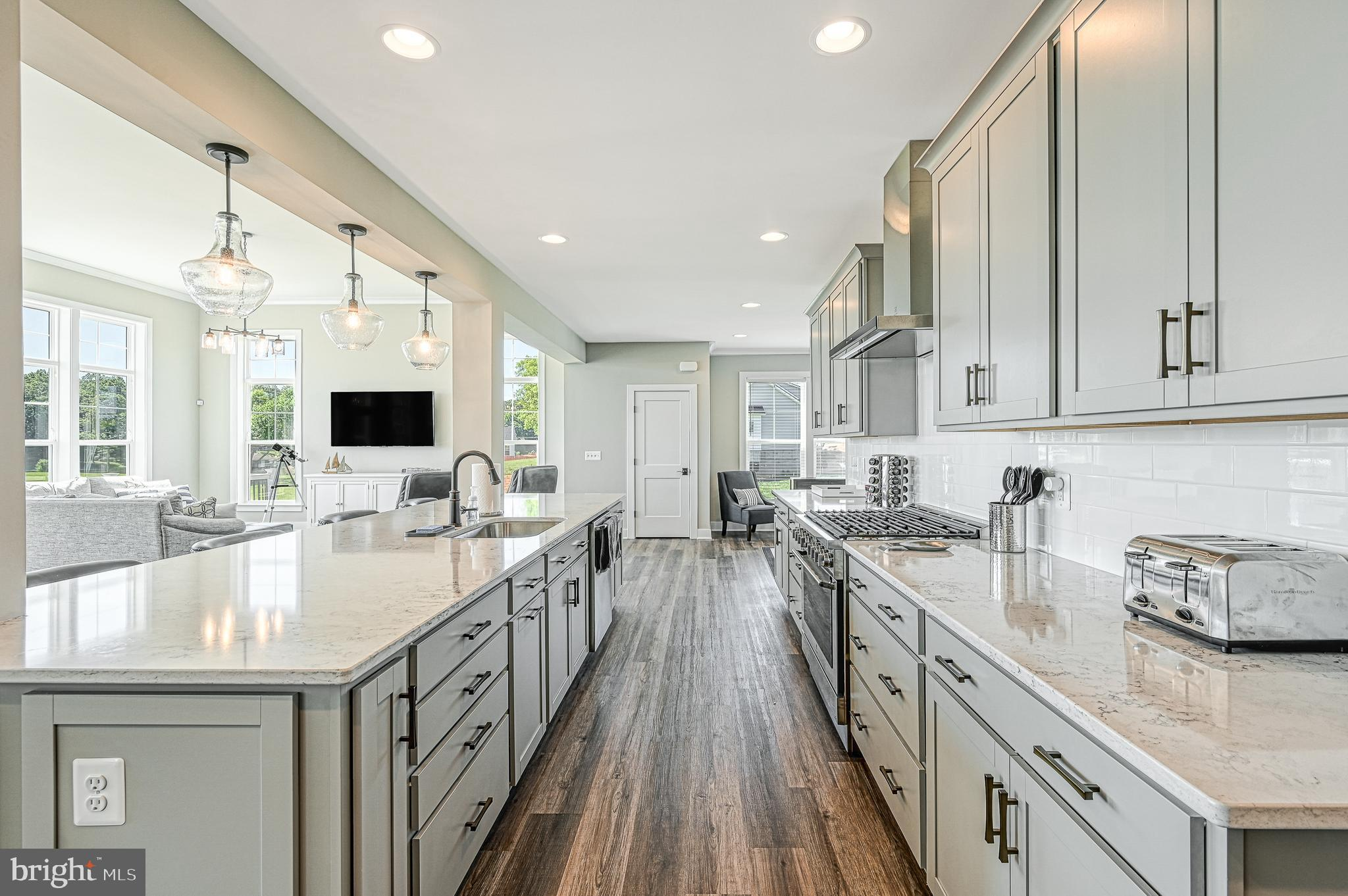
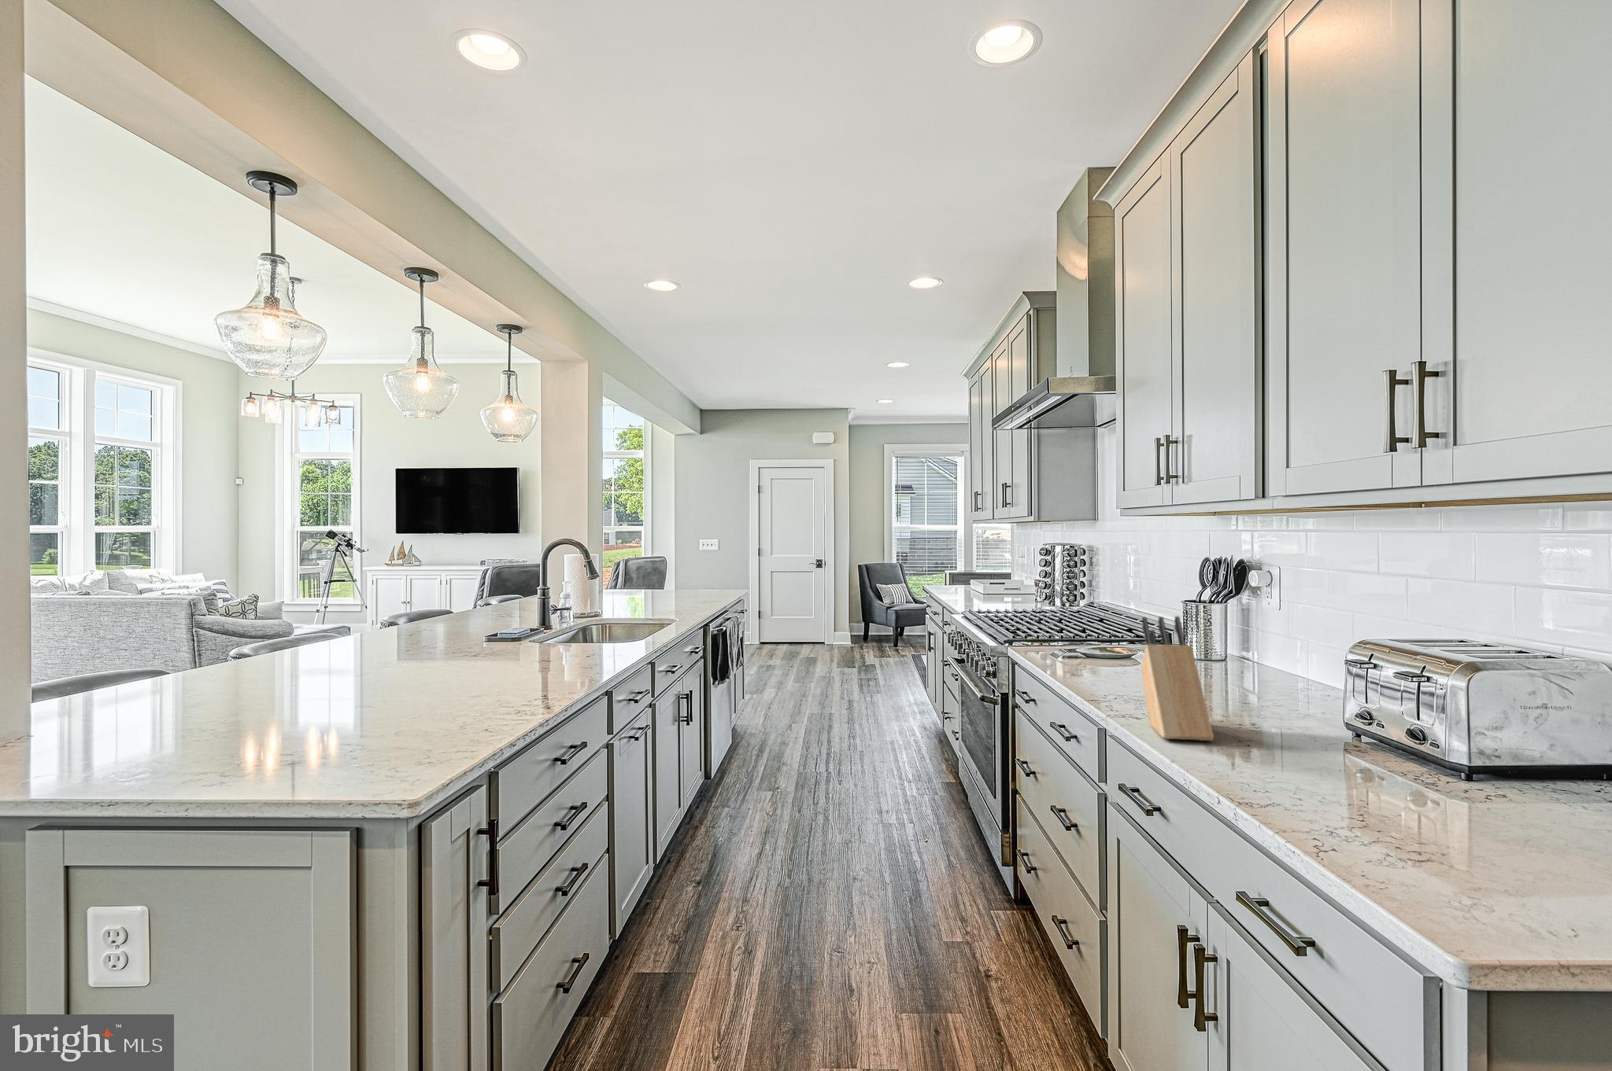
+ knife block (1172, 672)
